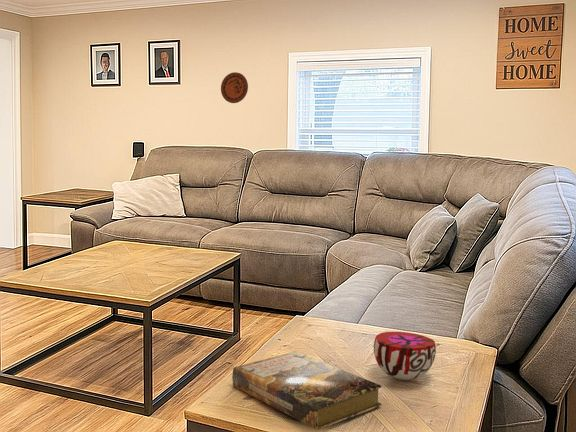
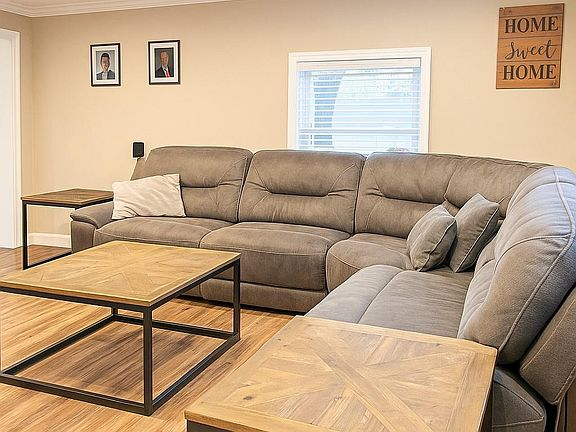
- decorative bowl (404, 358)
- book (304, 386)
- decorative plate (234, 87)
